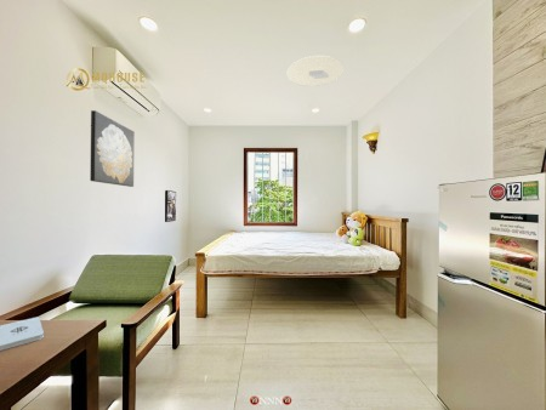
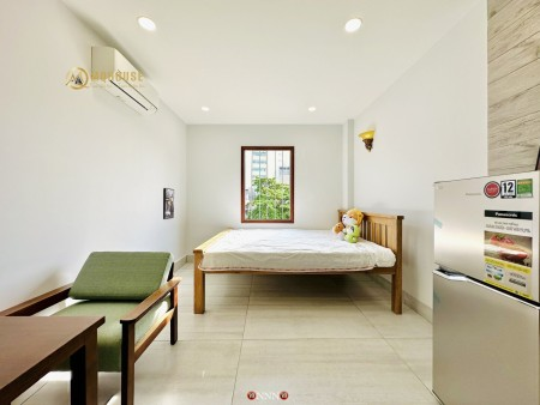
- wall art (114, 153)
- notepad (18, 332)
- ceiling light (314, 69)
